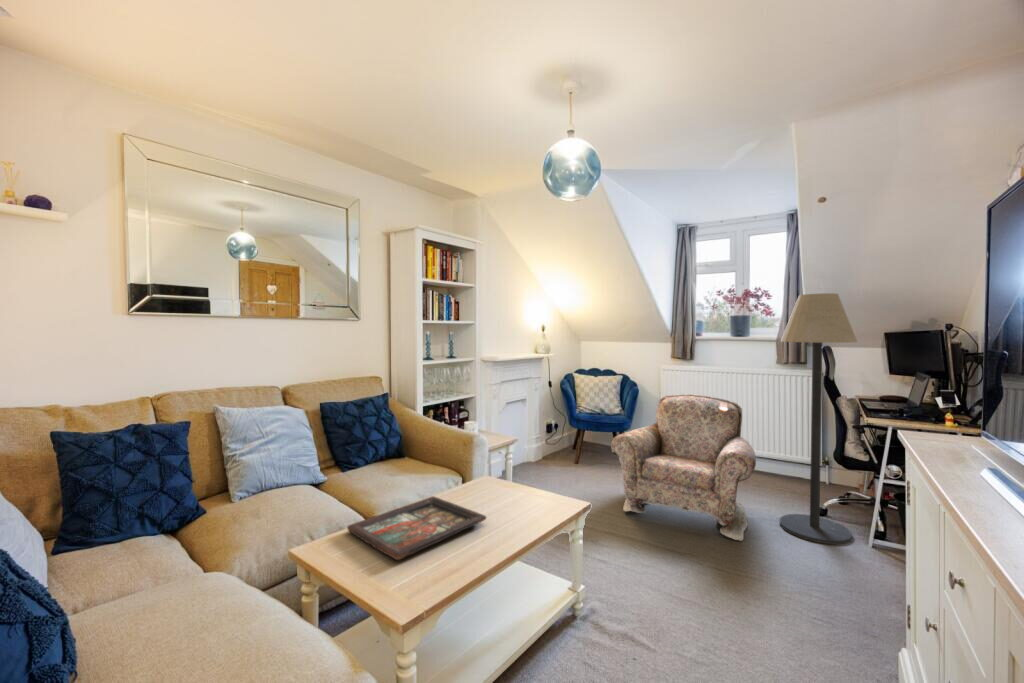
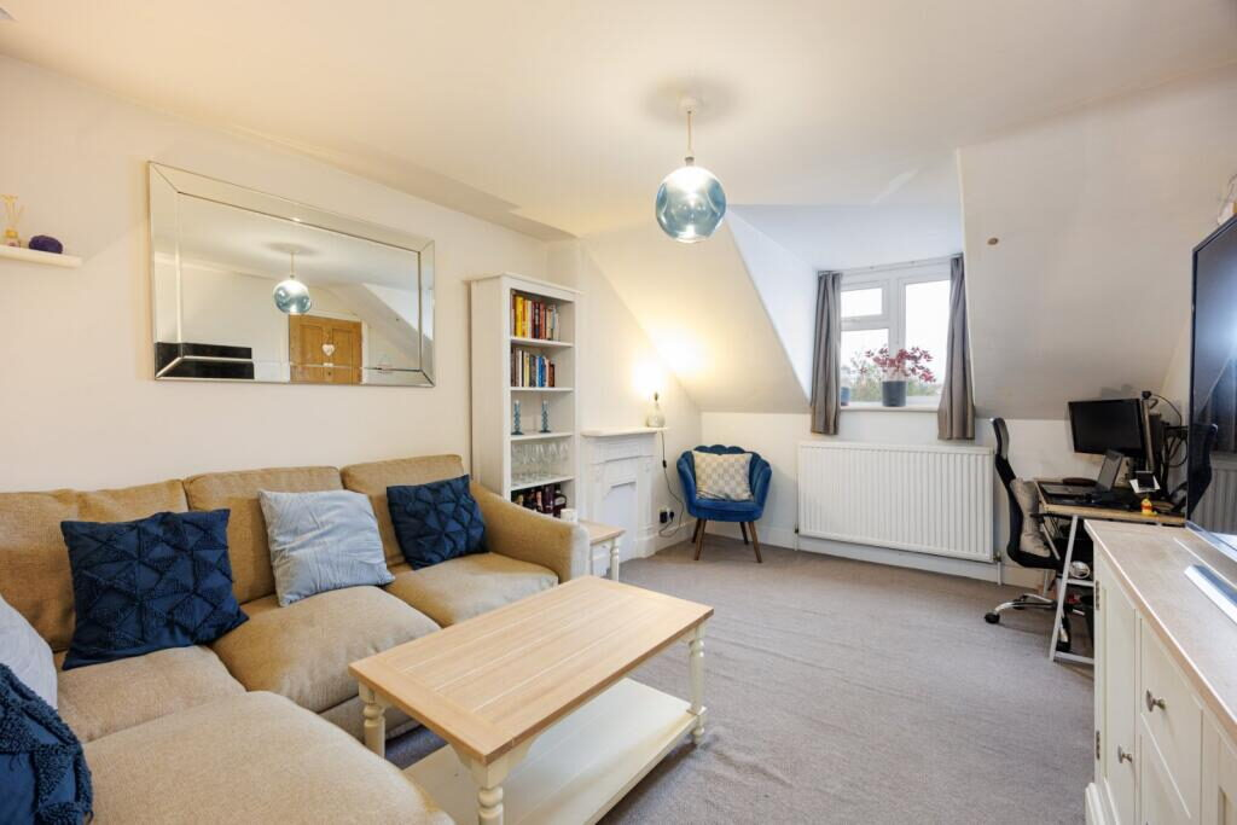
- floor lamp (816, 413)
- armchair (684, 453)
- decorative tray (418, 523)
